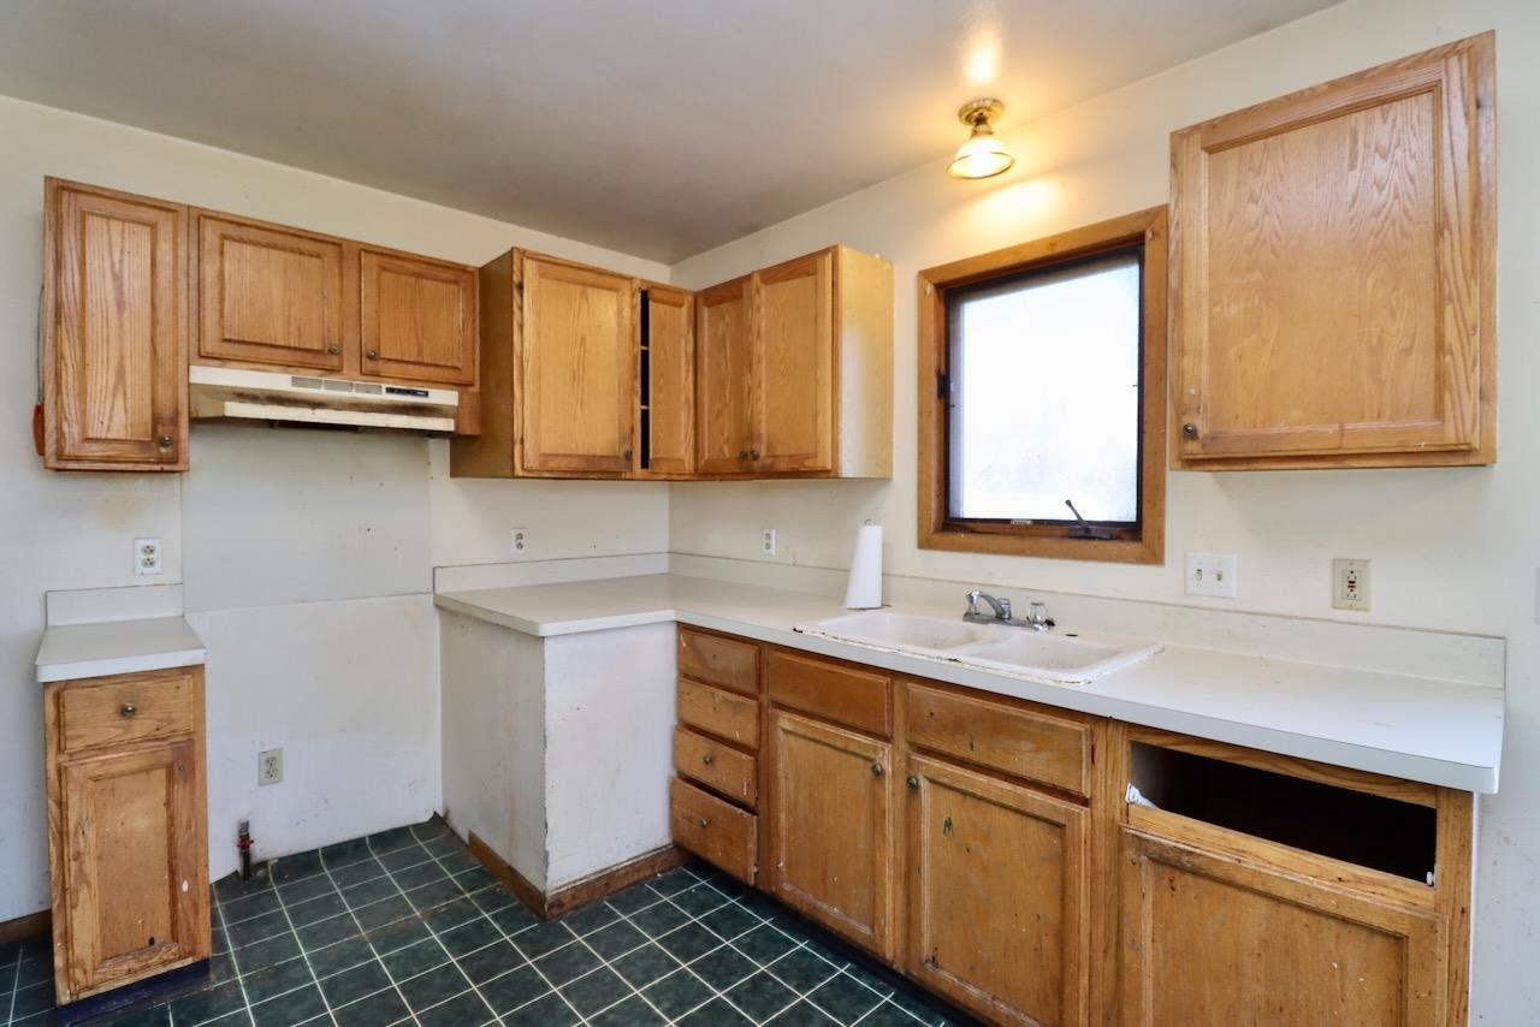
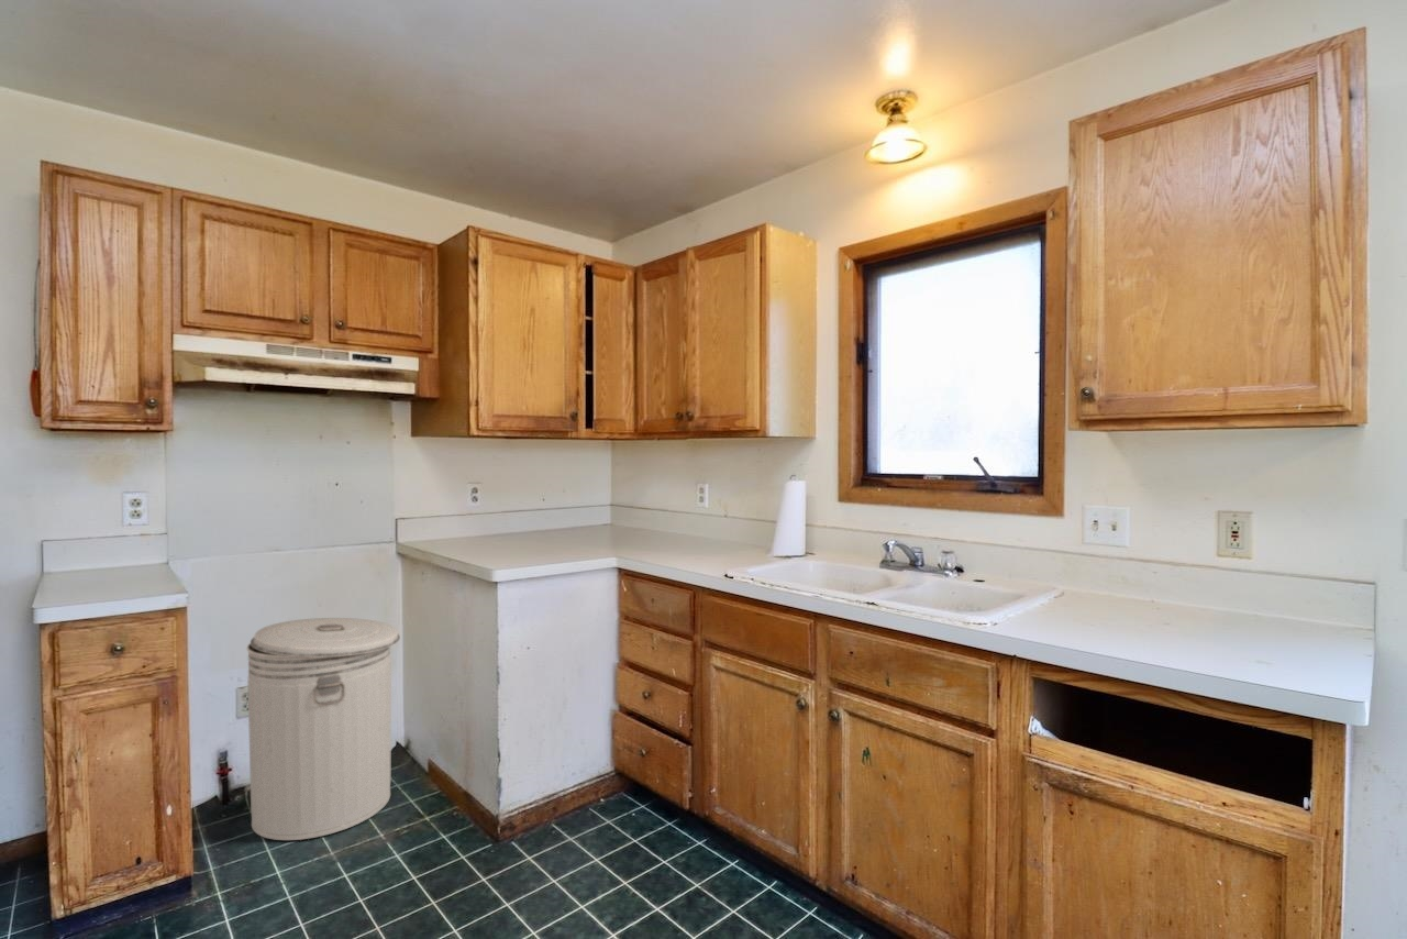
+ can (328, 715)
